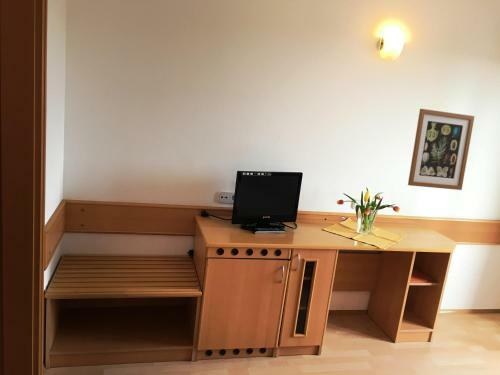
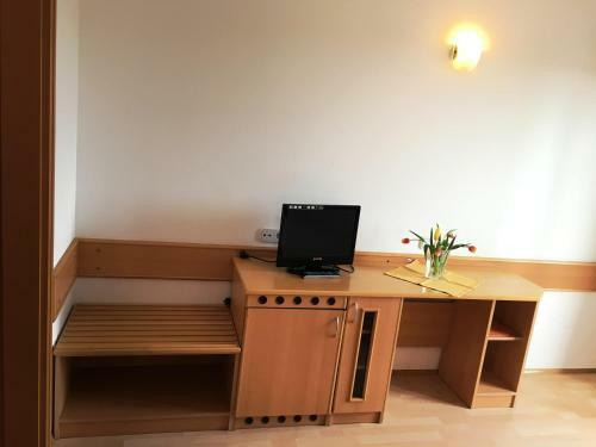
- wall art (441, 150)
